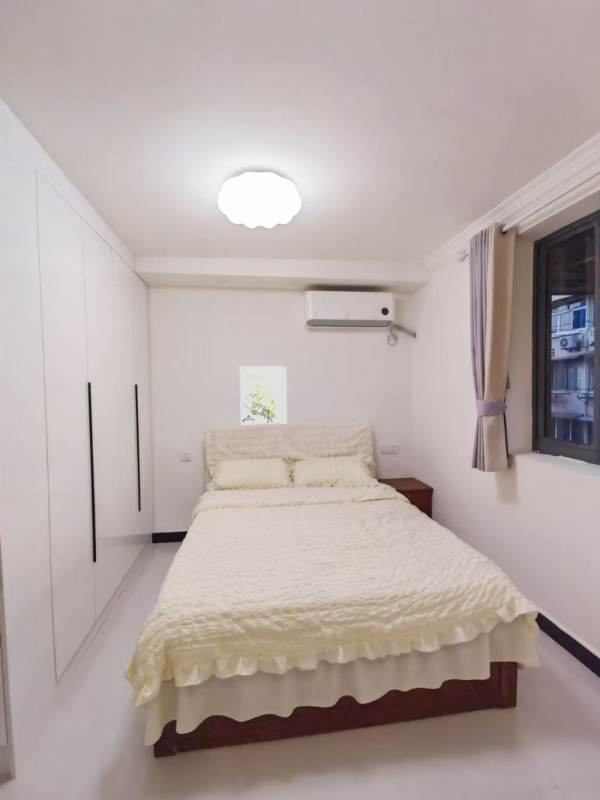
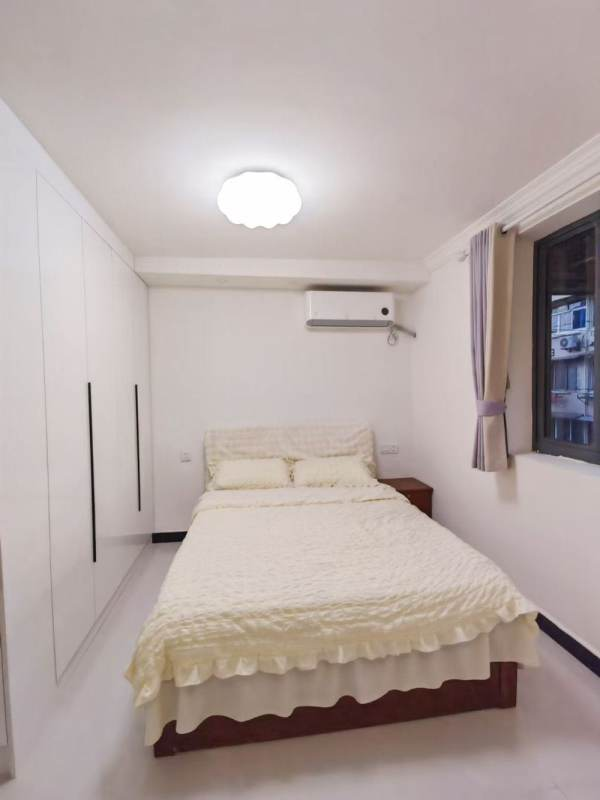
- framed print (263, 395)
